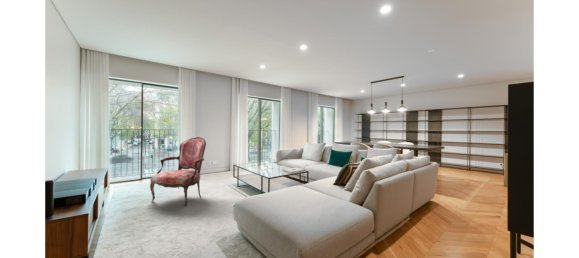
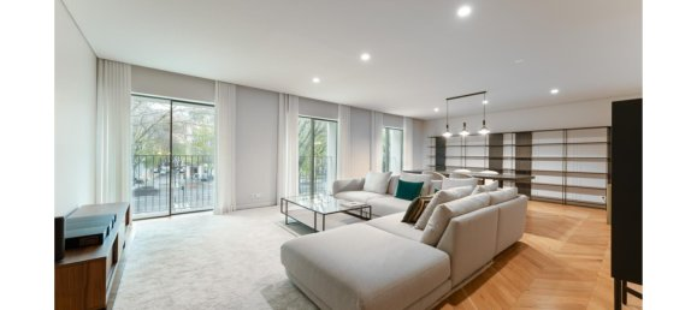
- armchair (181, 168)
